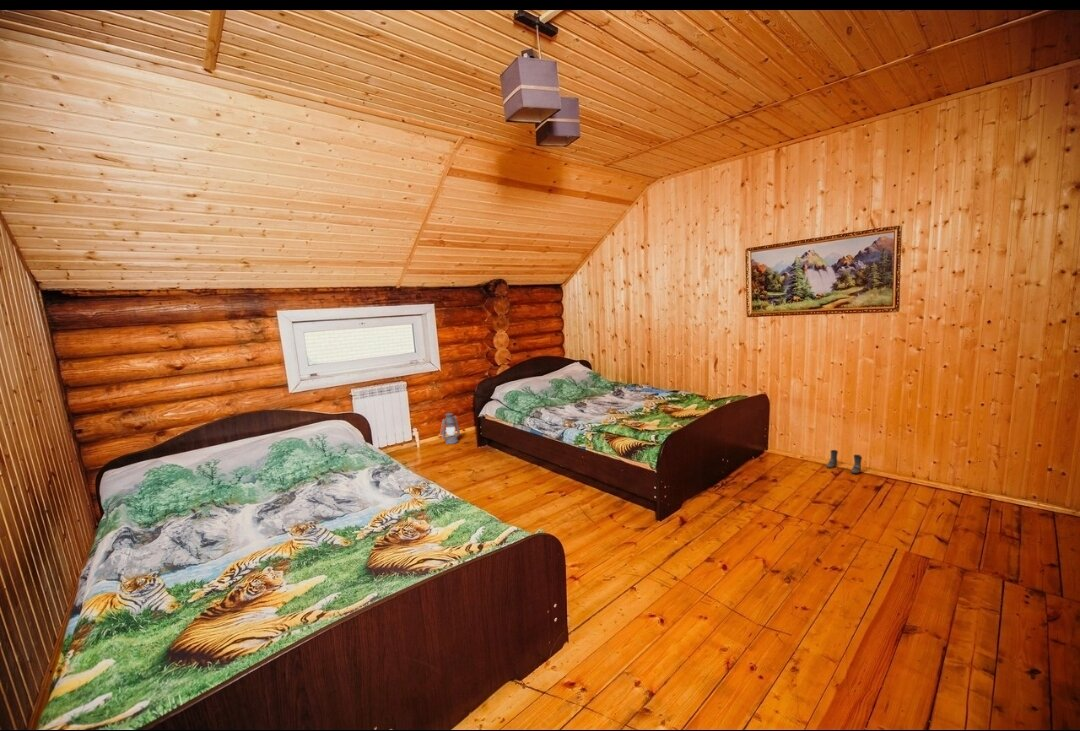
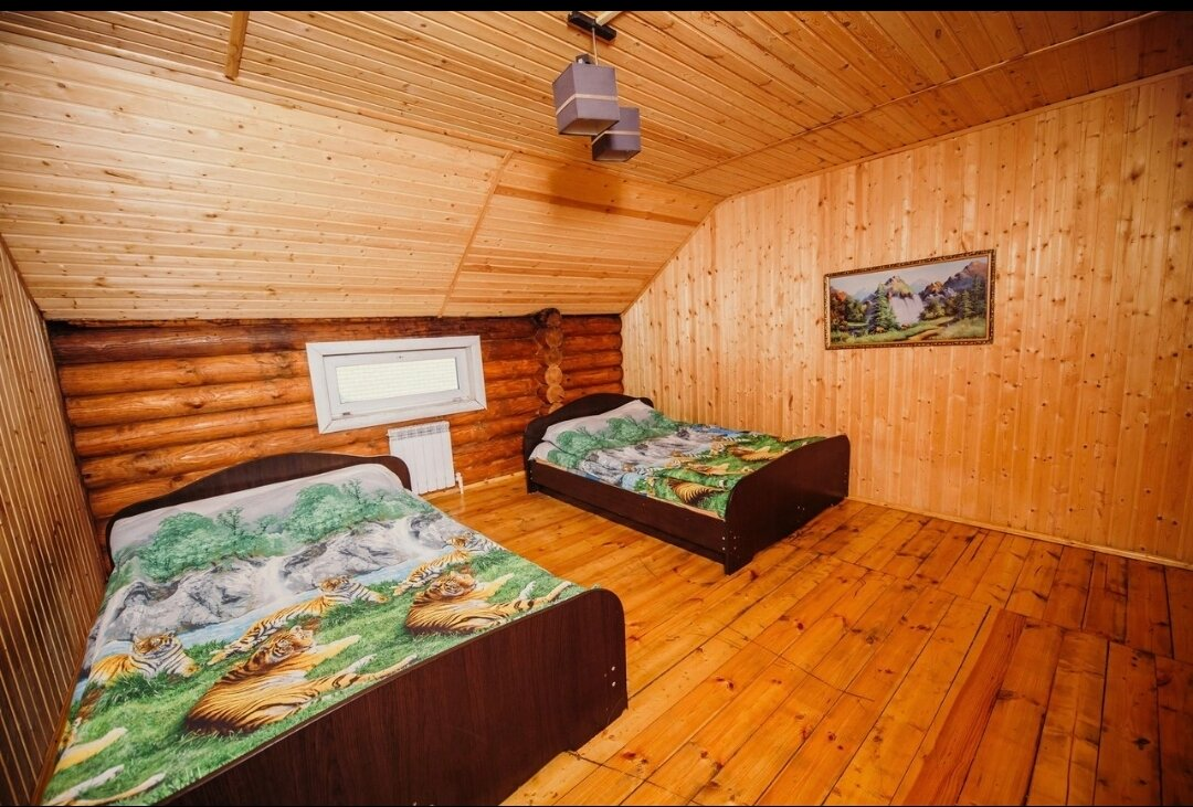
- lantern (450, 427)
- boots (836, 461)
